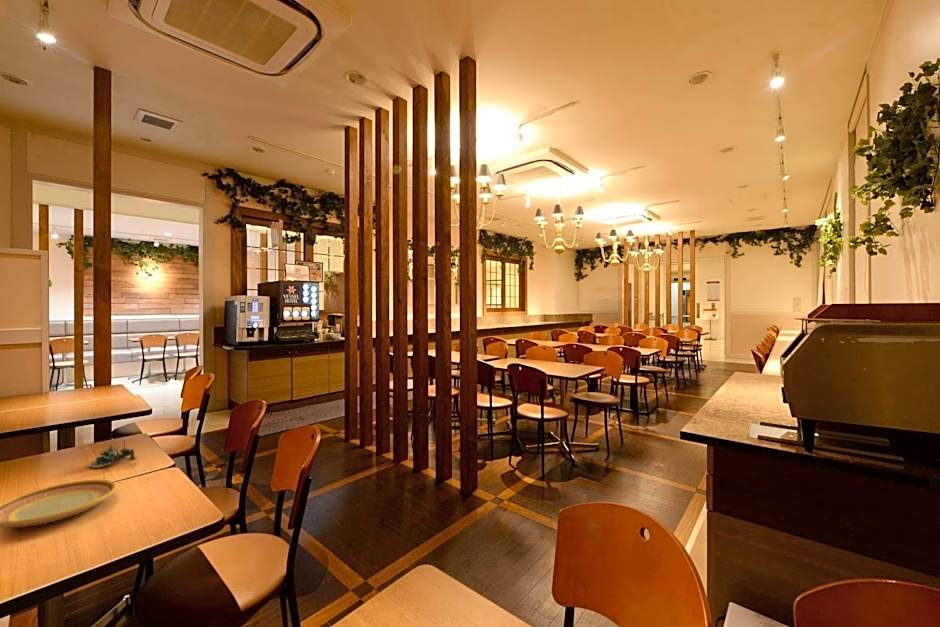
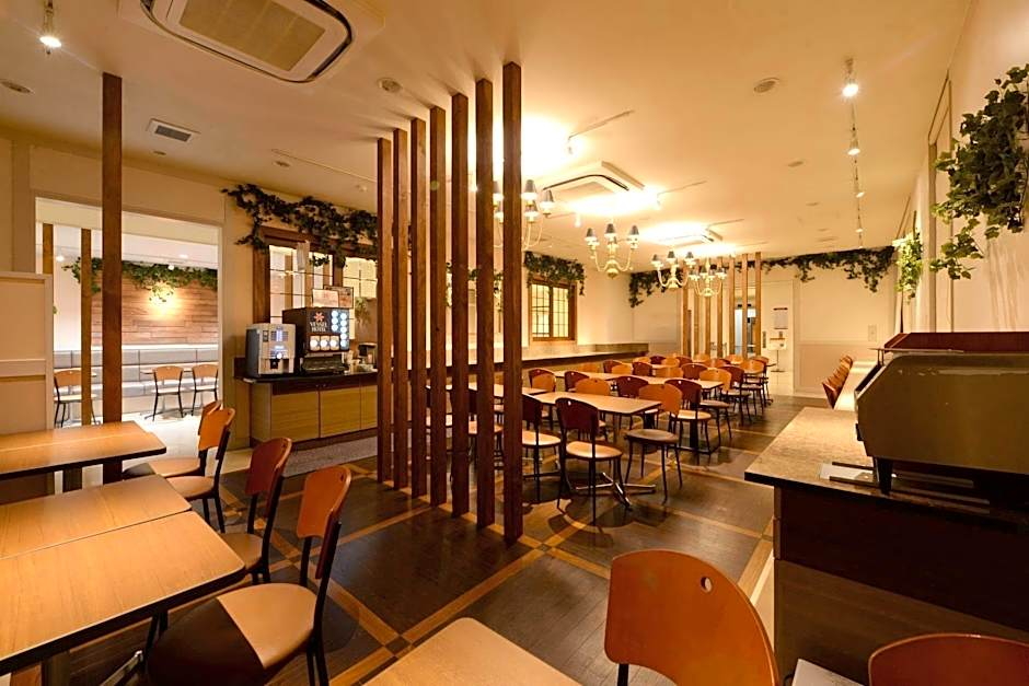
- plate (56, 504)
- succulent plant (110, 453)
